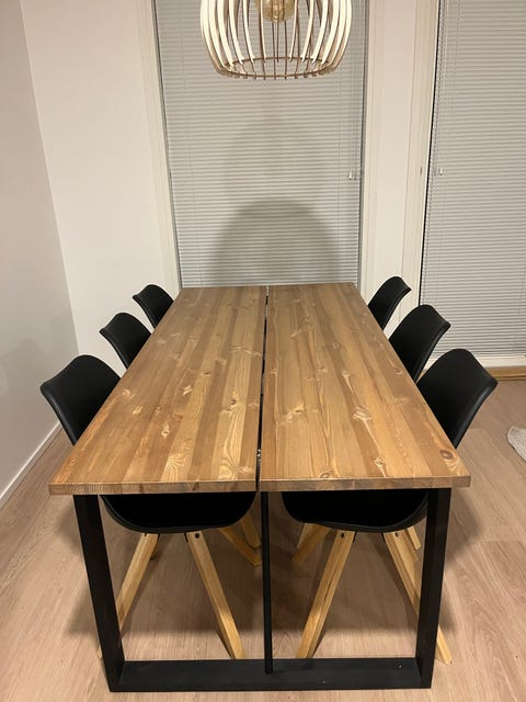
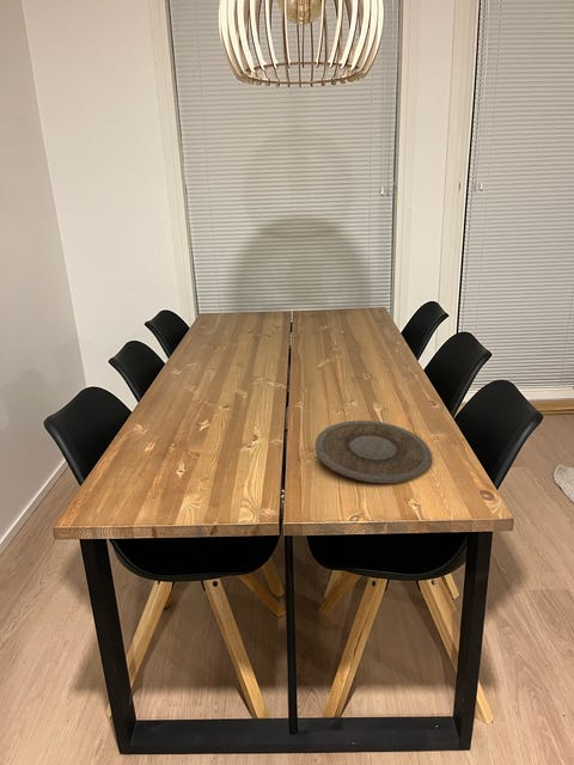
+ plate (372, 448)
